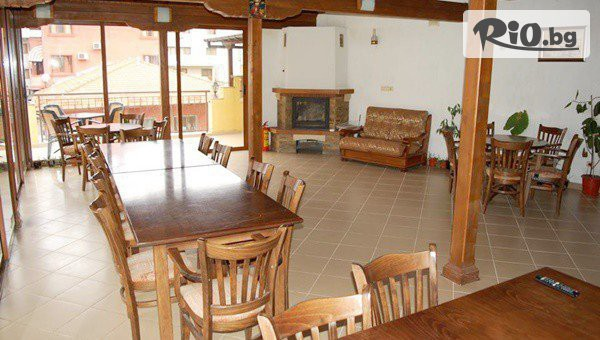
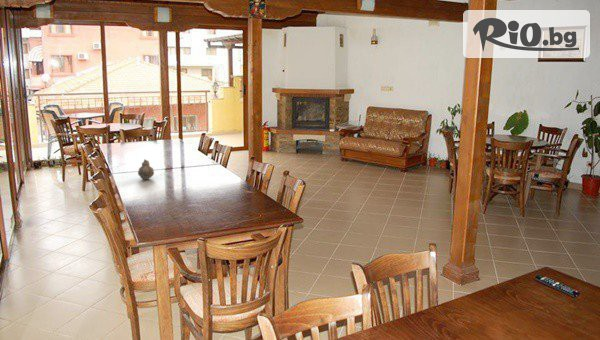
+ teapot (146, 169)
